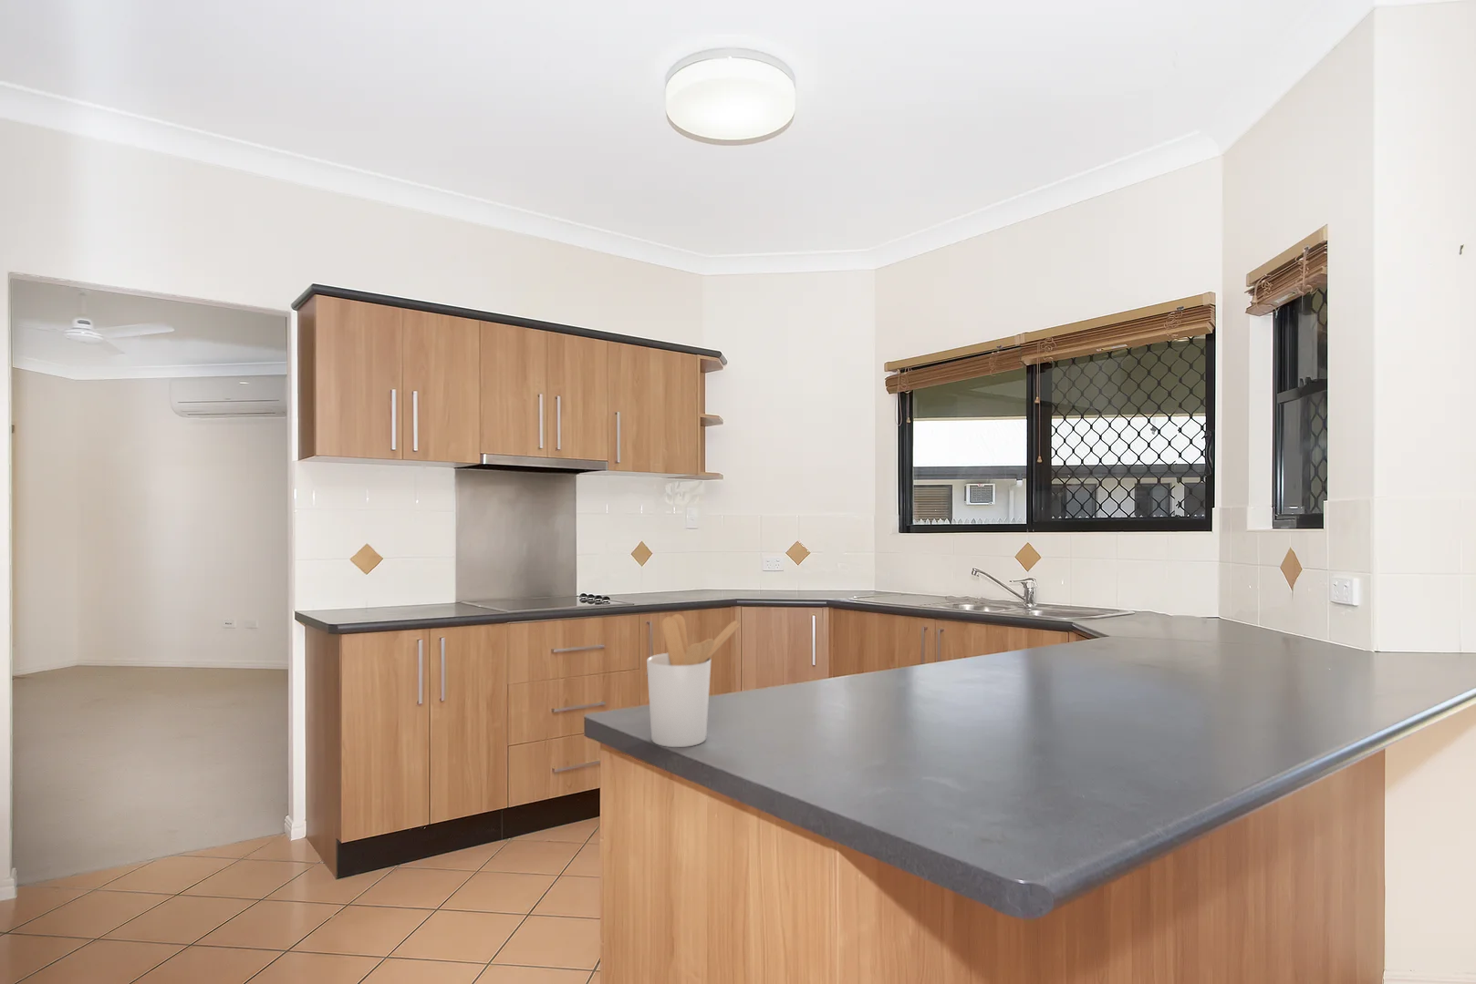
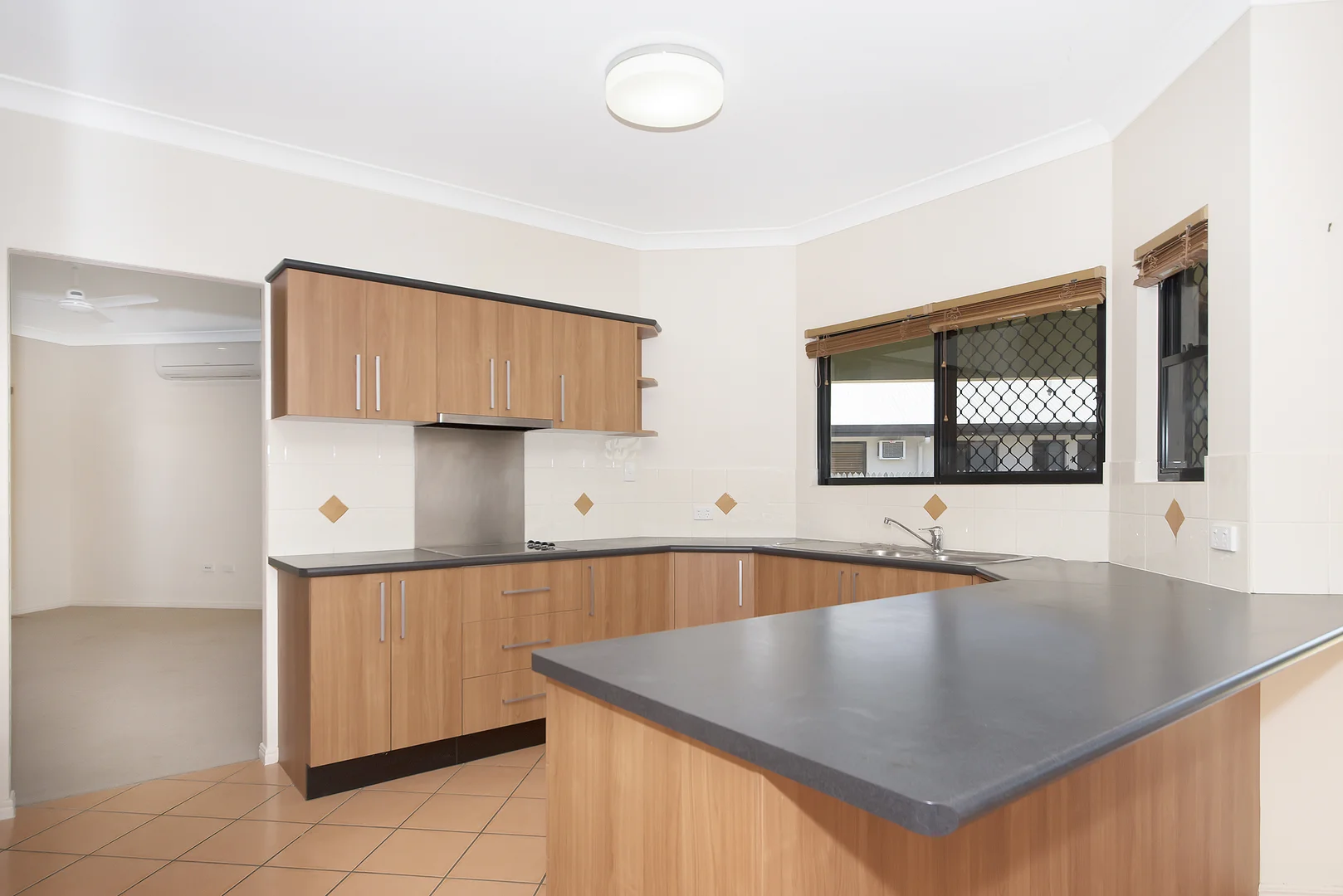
- utensil holder (695, 678)
